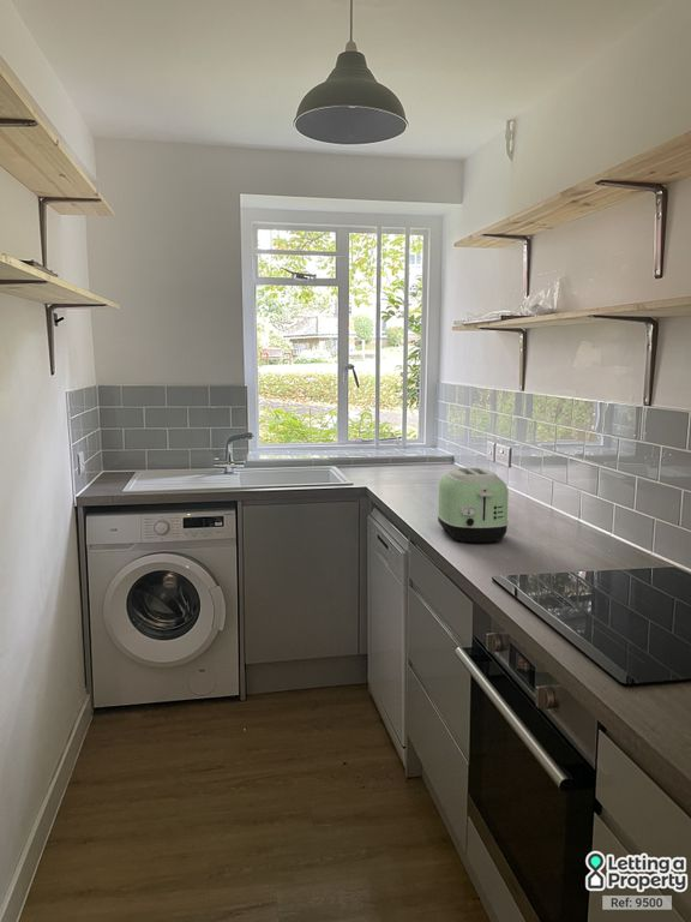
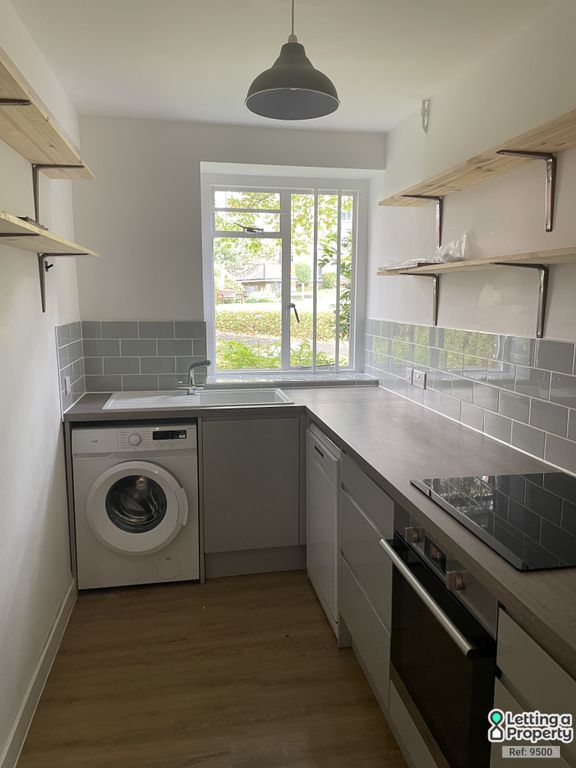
- toaster (473, 503)
